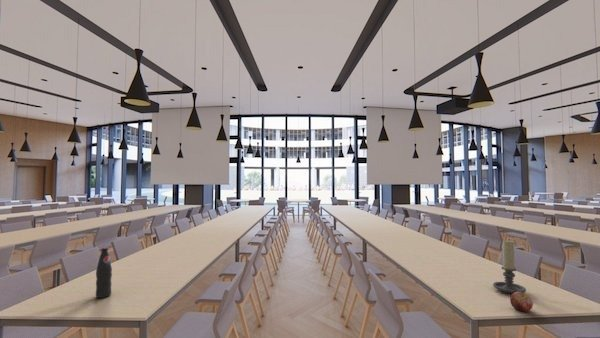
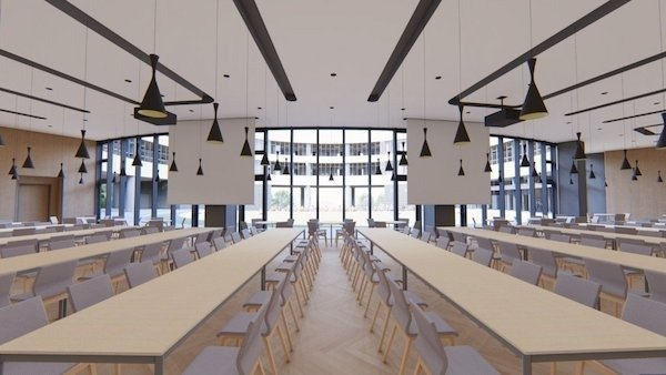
- apple (521, 301)
- candle holder (510, 266)
- bottle (104, 271)
